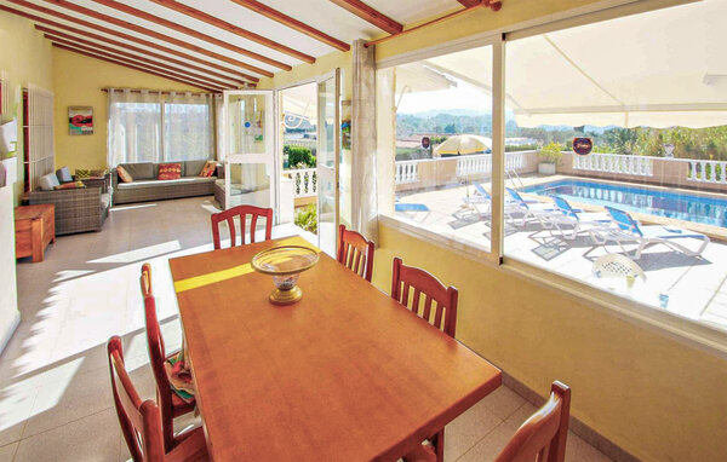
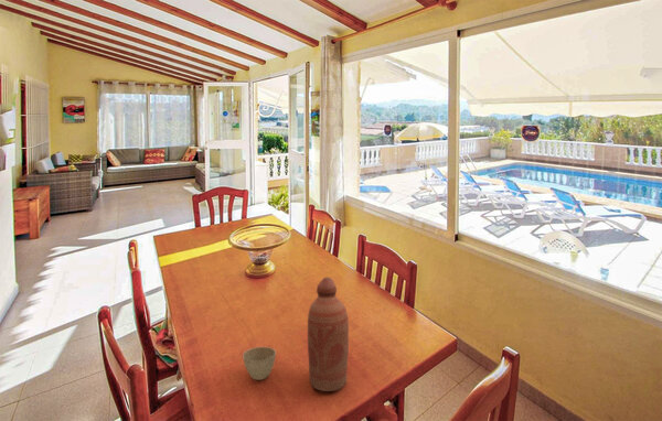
+ bottle (328, 330)
+ flower pot (259, 364)
